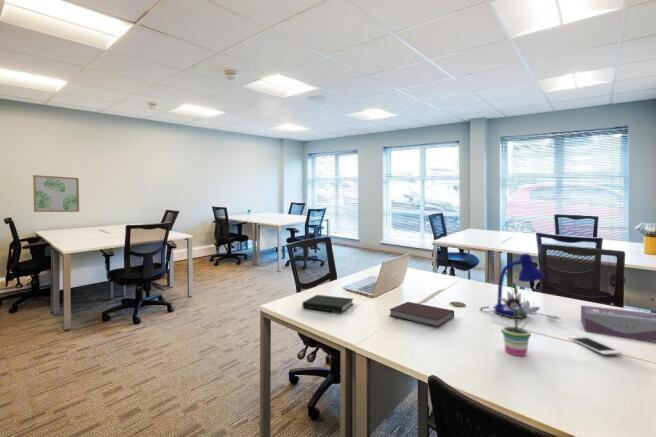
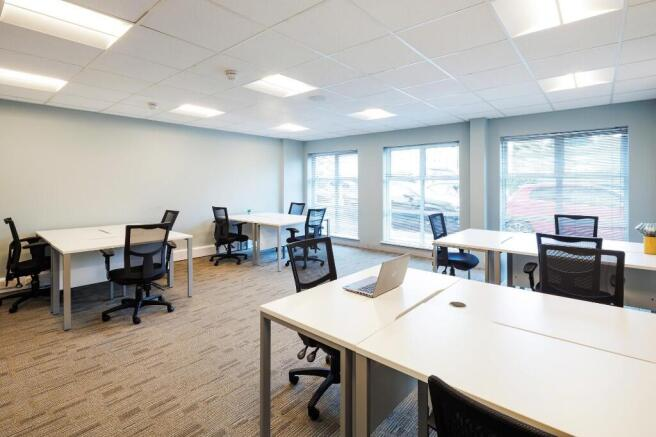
- book (328, 303)
- desk lamp (518, 279)
- wall art (57, 194)
- potted plant (521, 314)
- tissue box (620, 322)
- notebook (421, 313)
- cell phone (593, 345)
